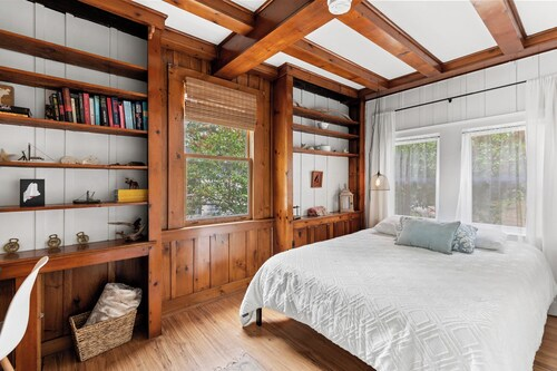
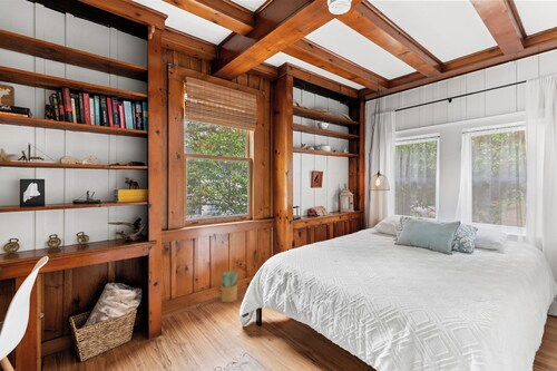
+ potted plant (227, 285)
